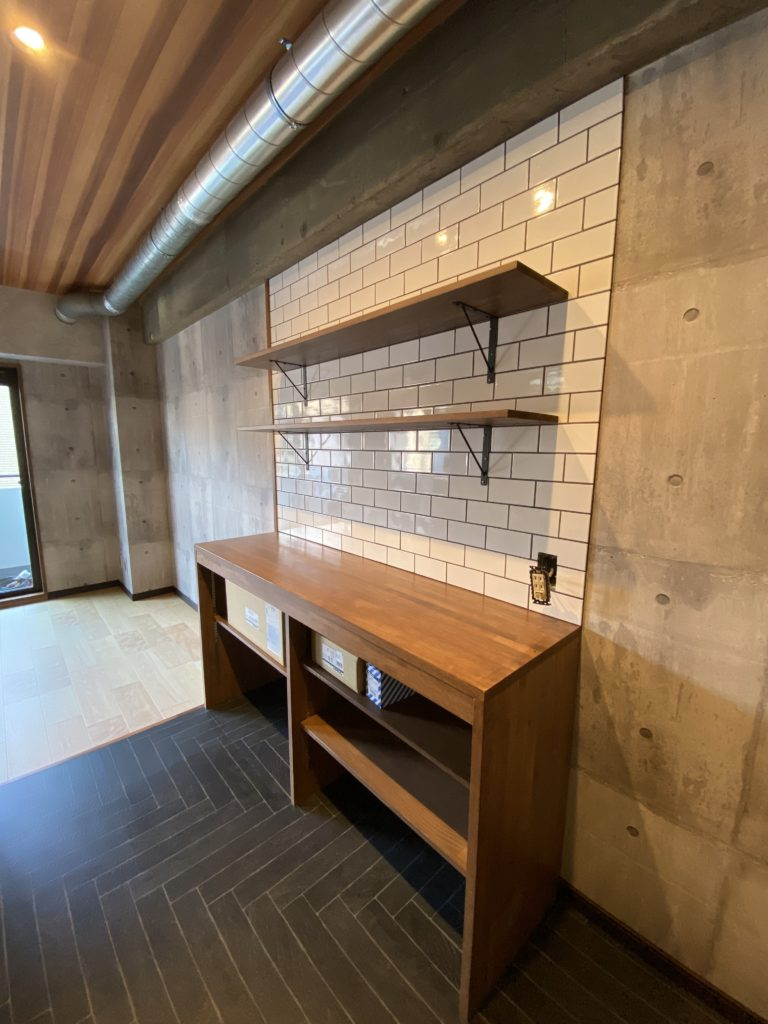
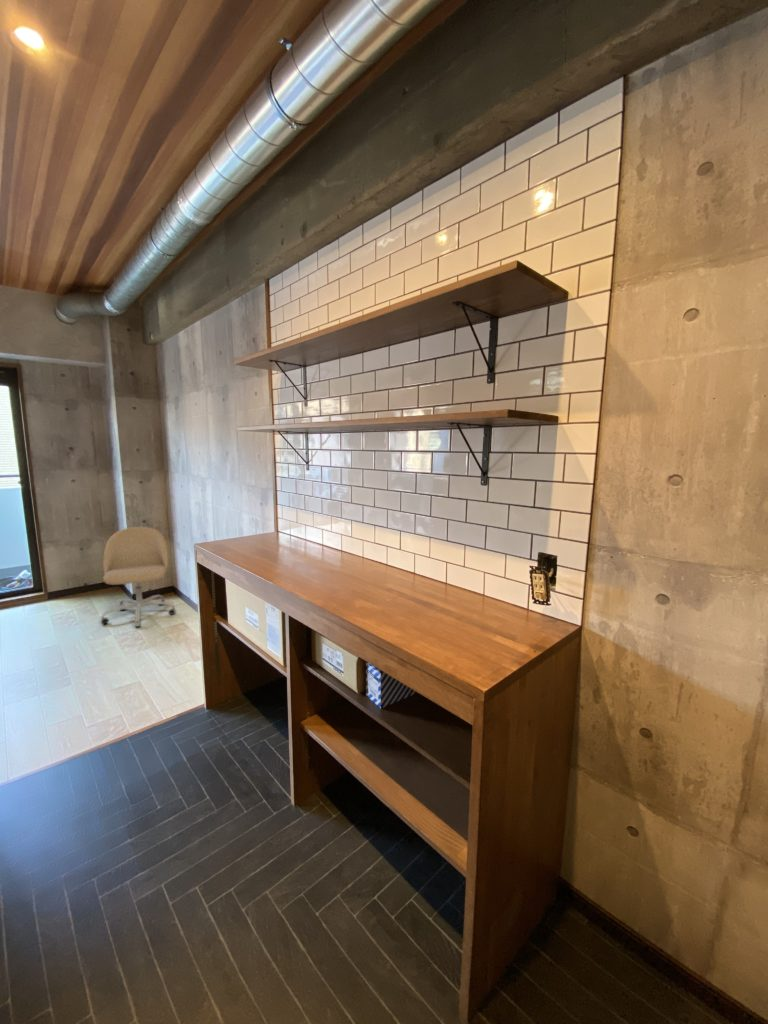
+ office chair (137, 574)
